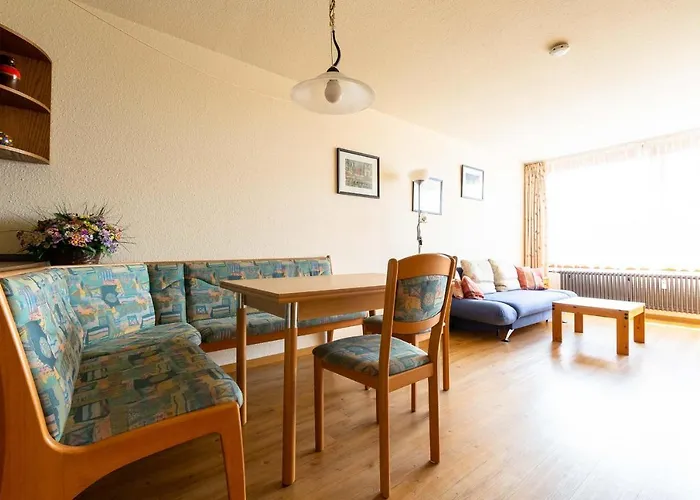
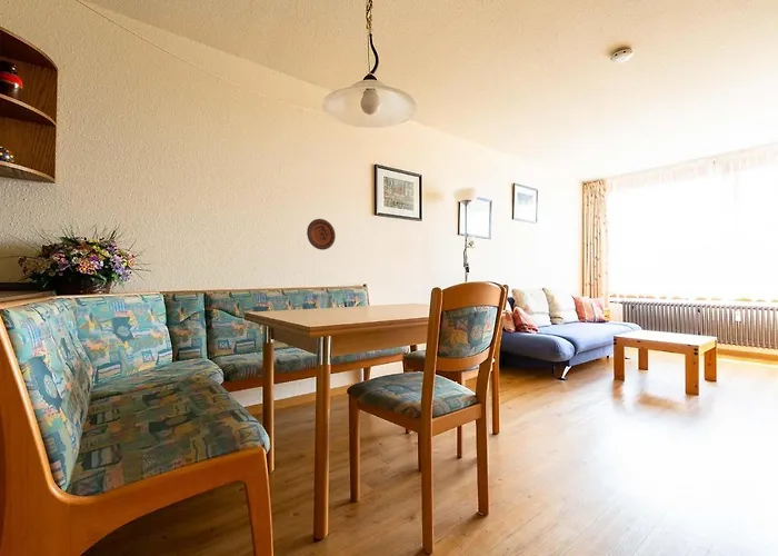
+ decorative plate (321, 234)
